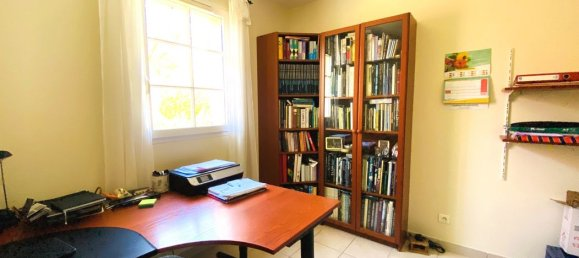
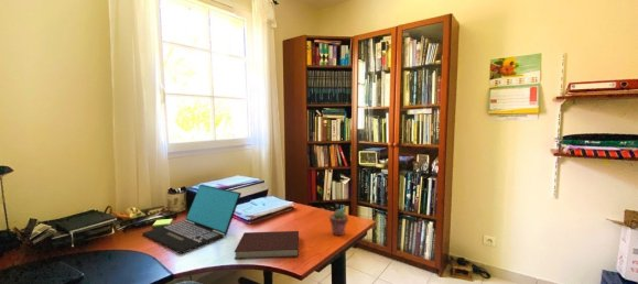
+ notebook (269, 243)
+ laptop (192, 212)
+ potted succulent (338, 221)
